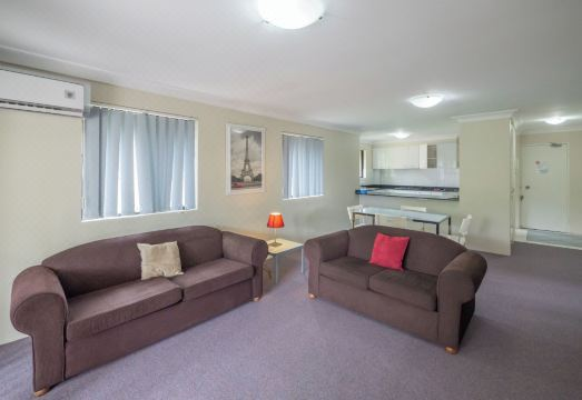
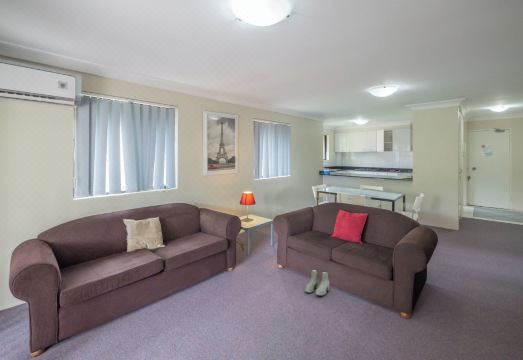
+ boots (317, 281)
